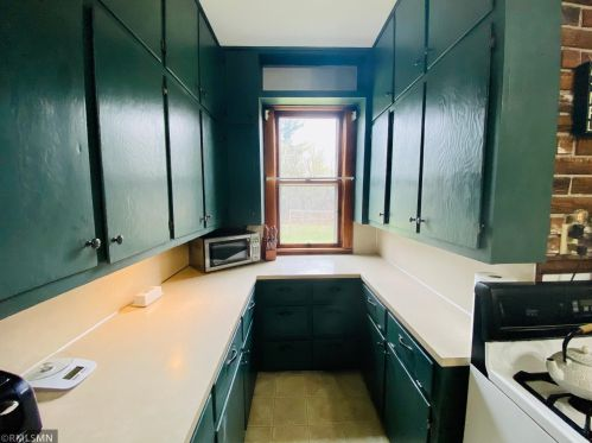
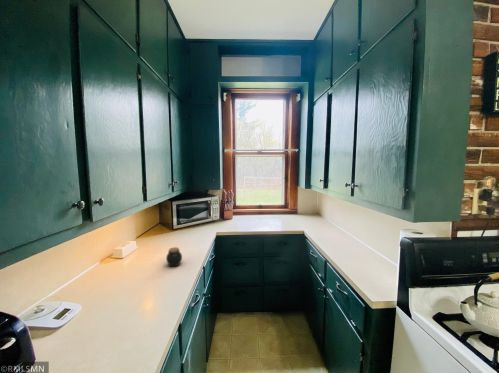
+ jar (174, 256)
